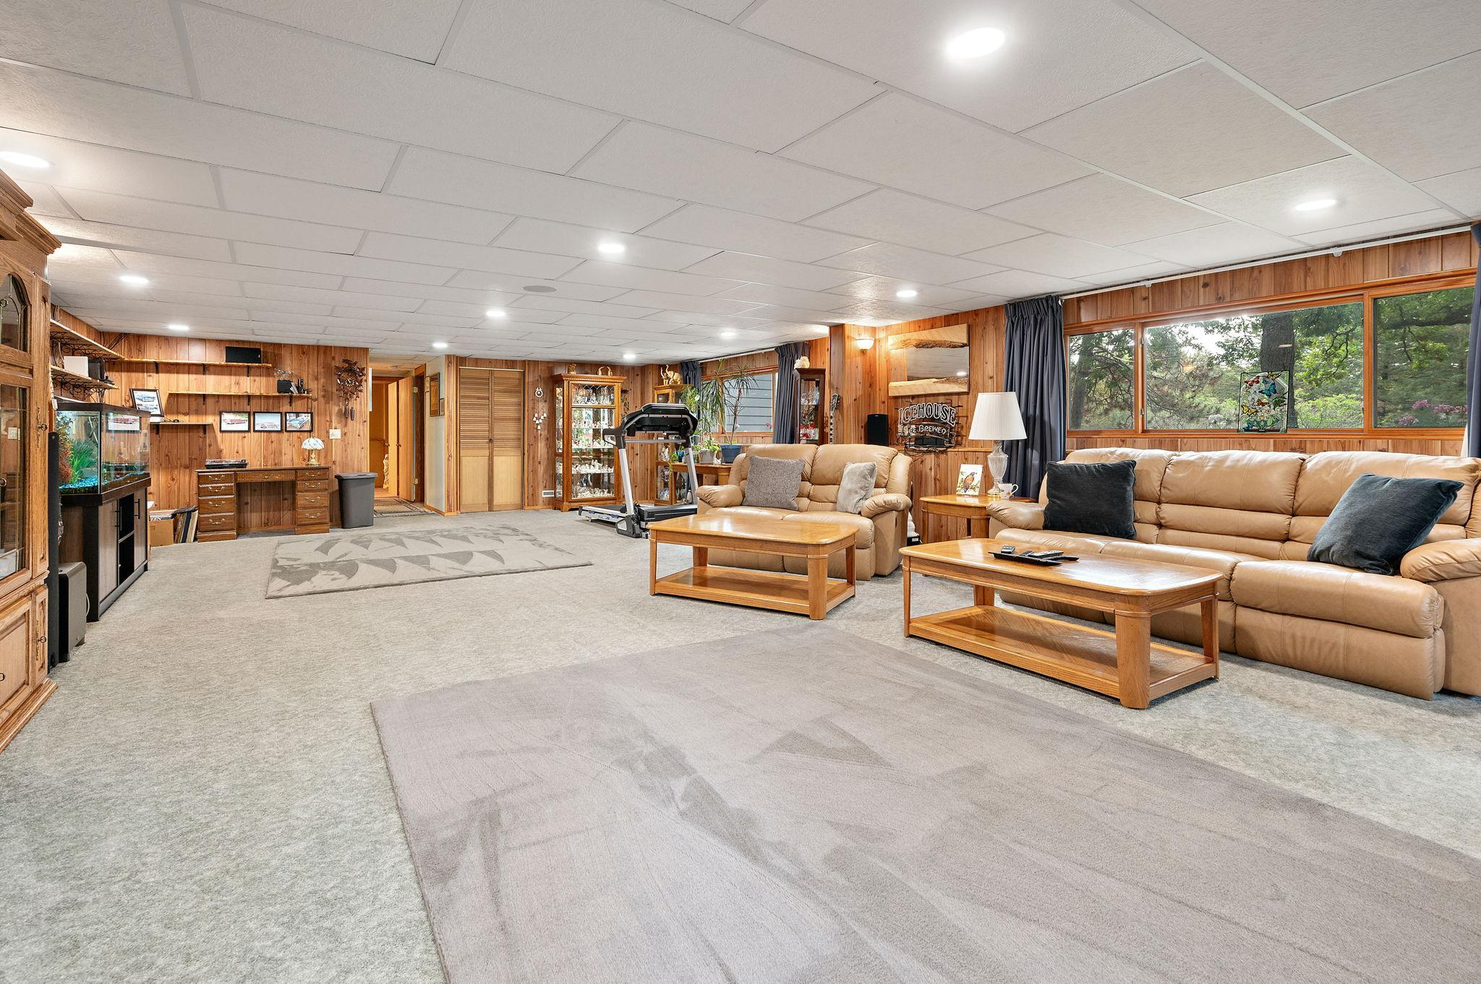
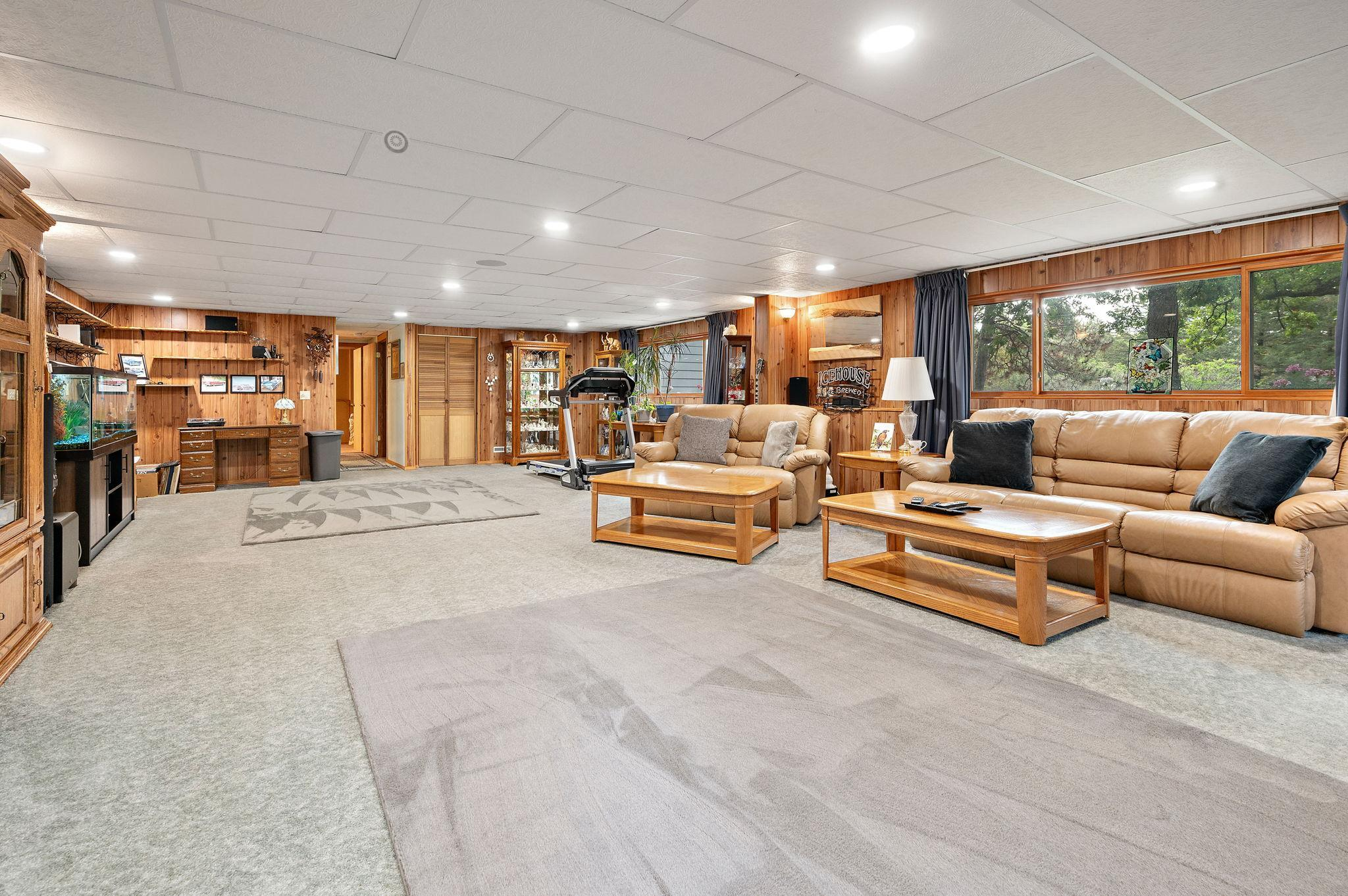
+ smoke detector (396, 141)
